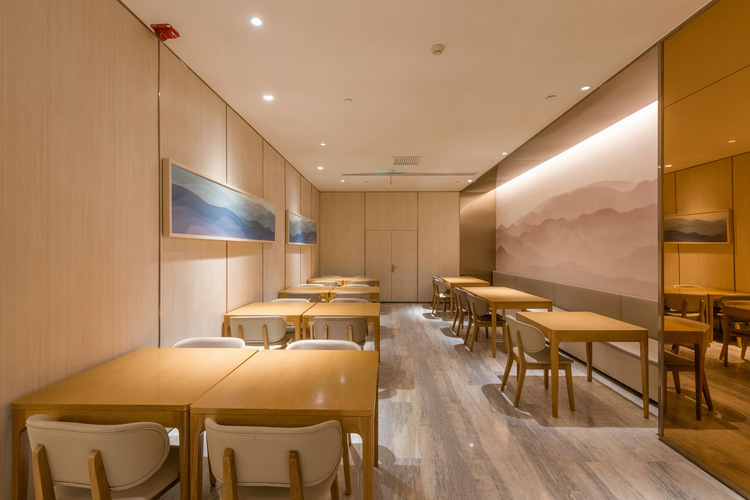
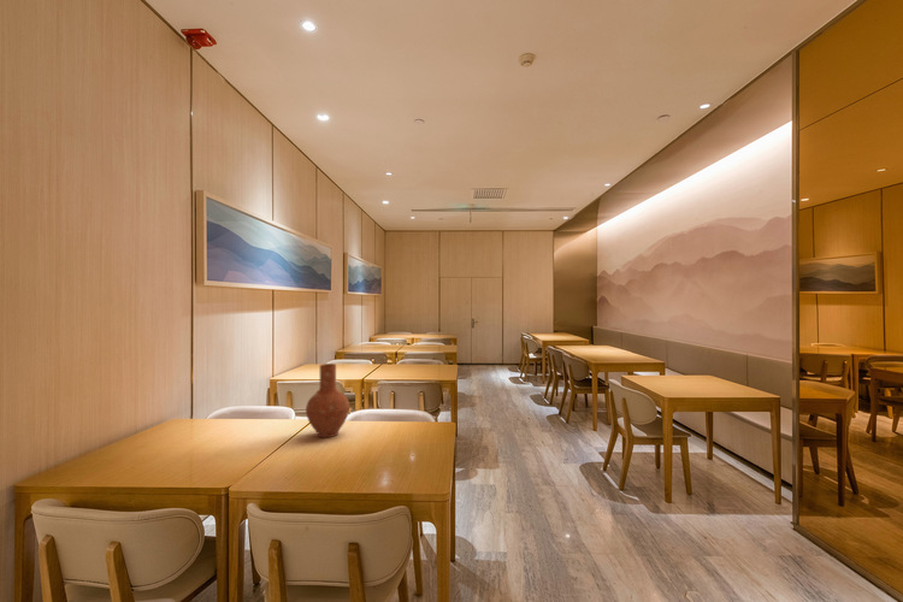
+ vase (327, 399)
